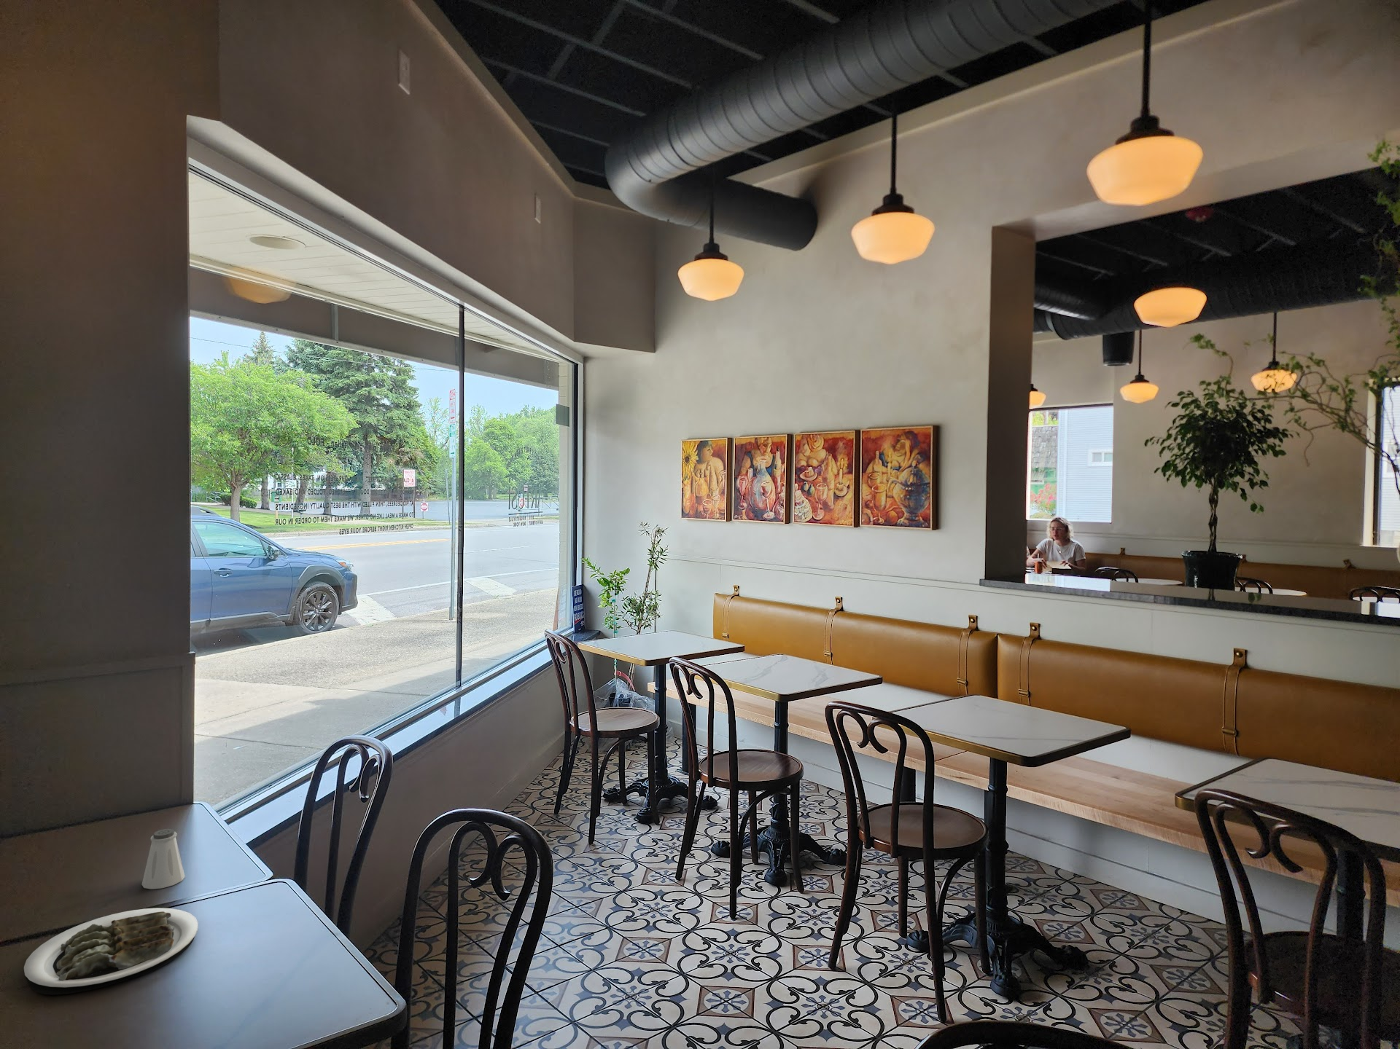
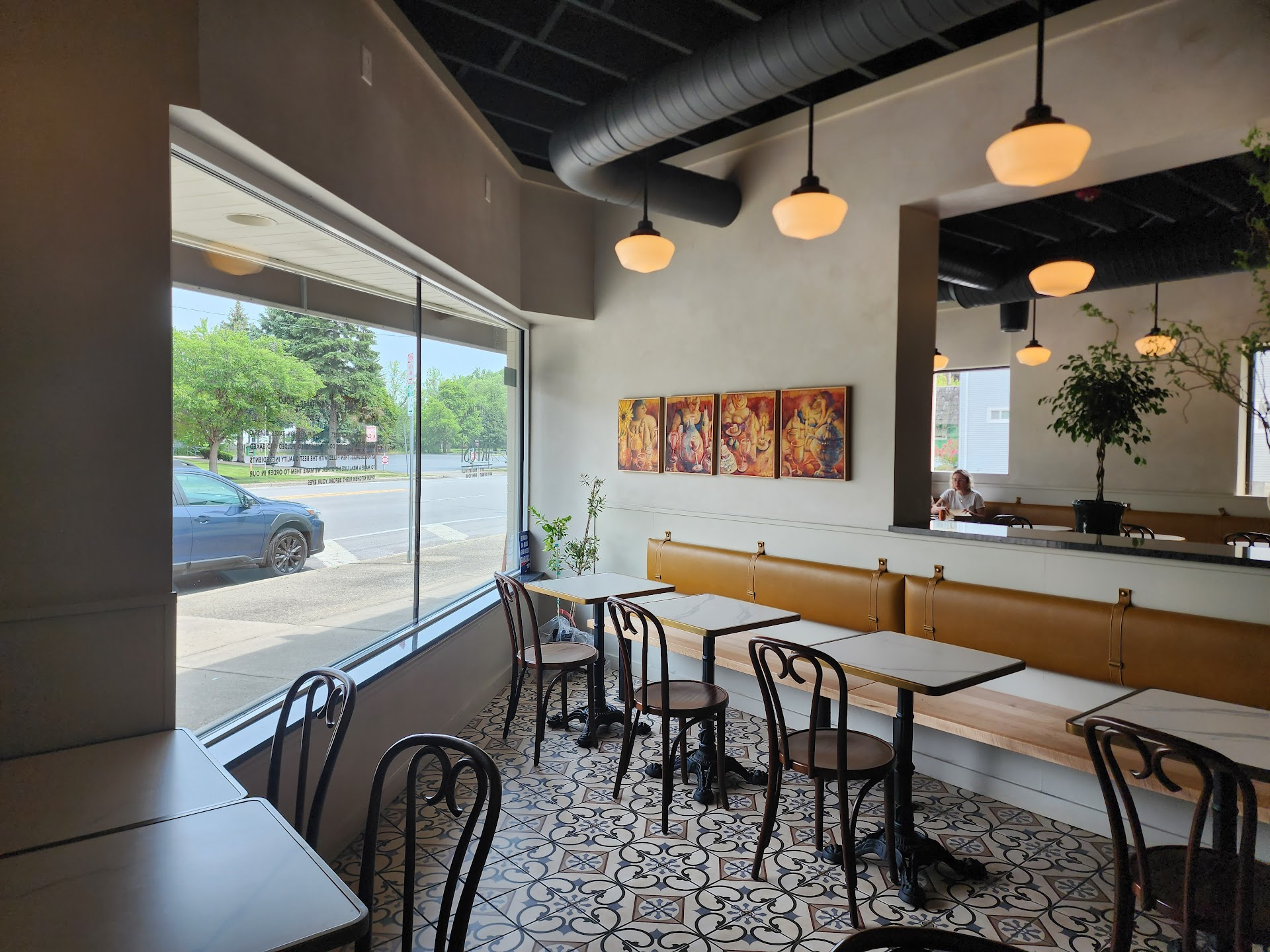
- saltshaker (163, 856)
- plate (116, 942)
